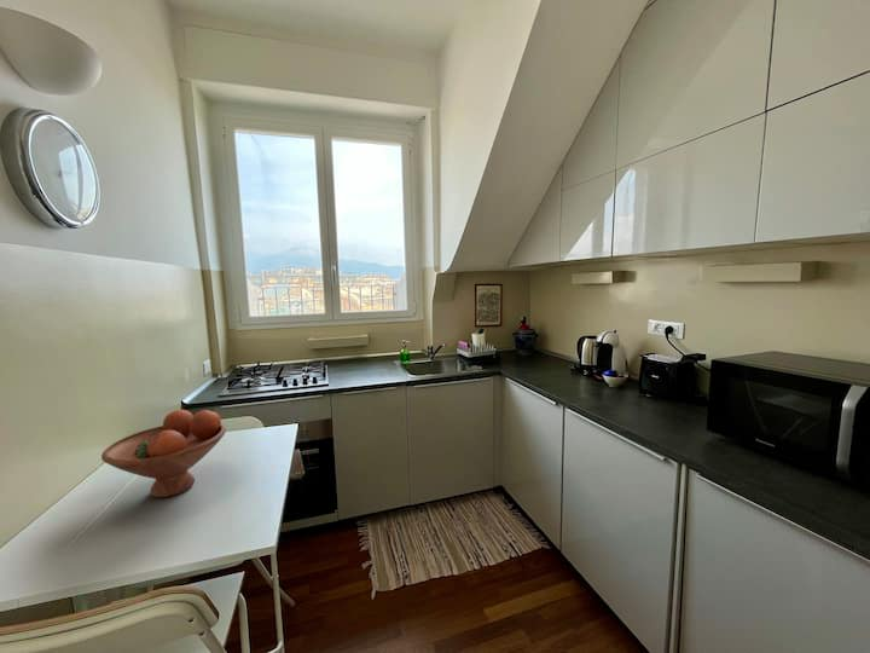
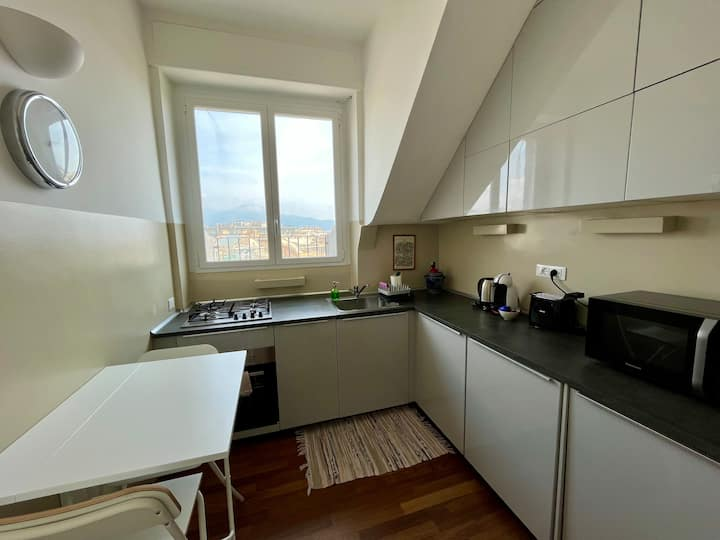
- fruit bowl (169, 453)
